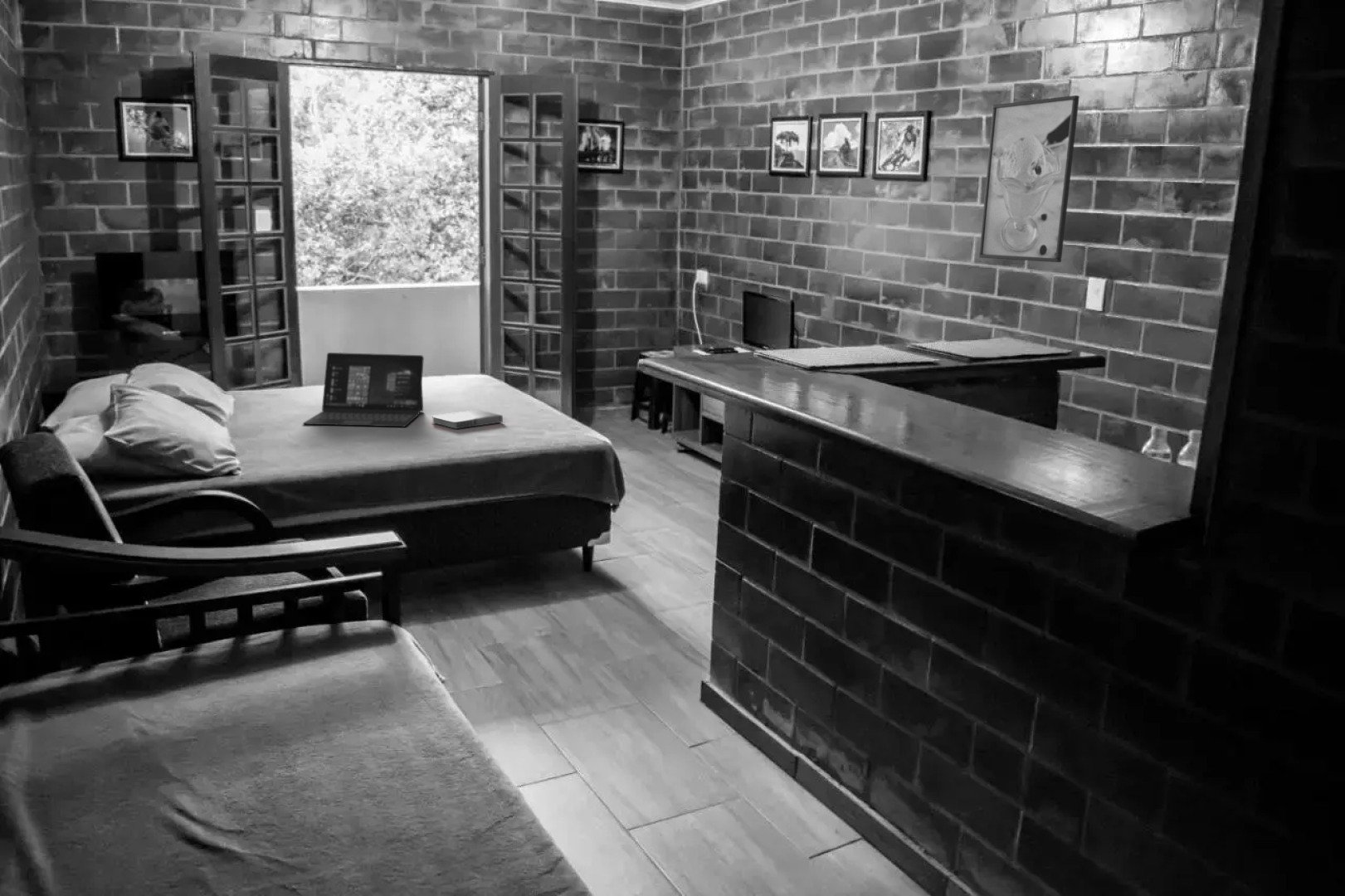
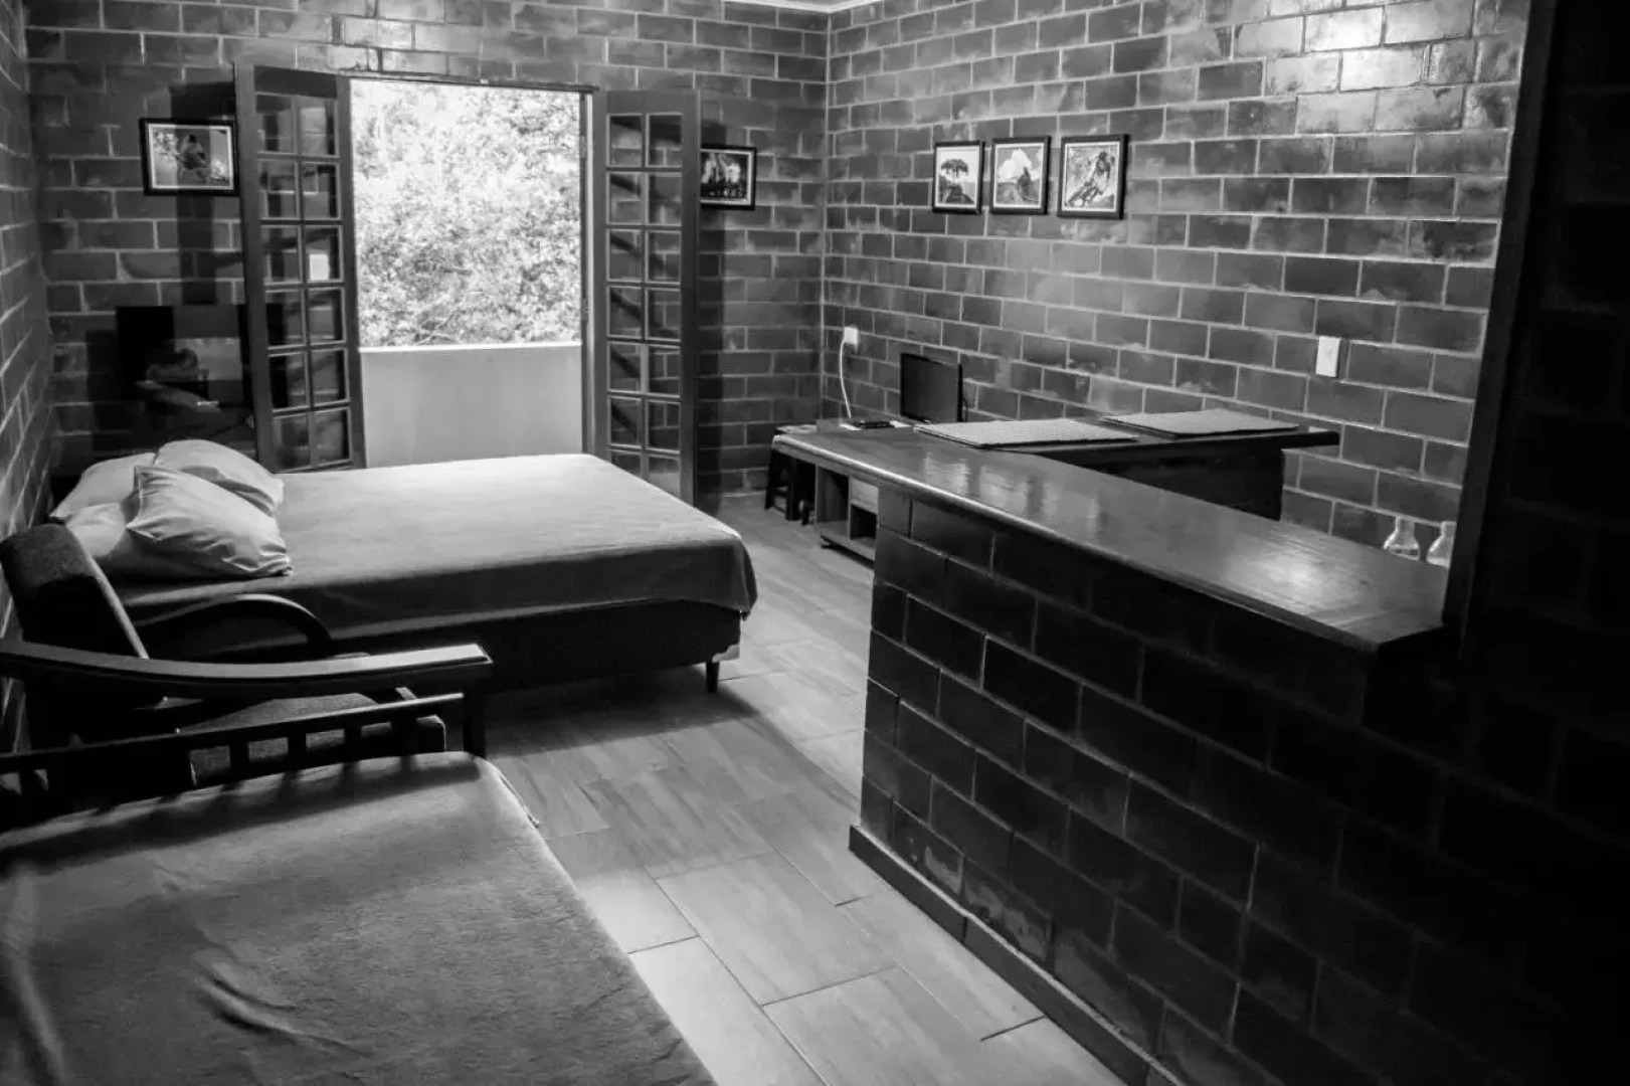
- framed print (1026, 181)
- laptop (365, 388)
- hardback book (467, 419)
